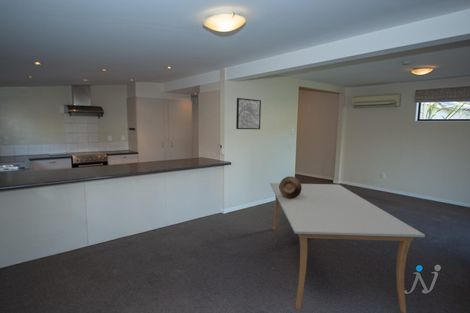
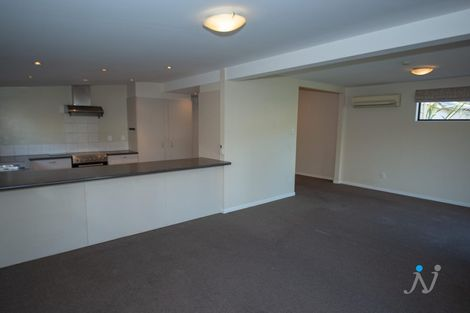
- wall art (248, 114)
- dining table (322, 230)
- oil lamp (289, 186)
